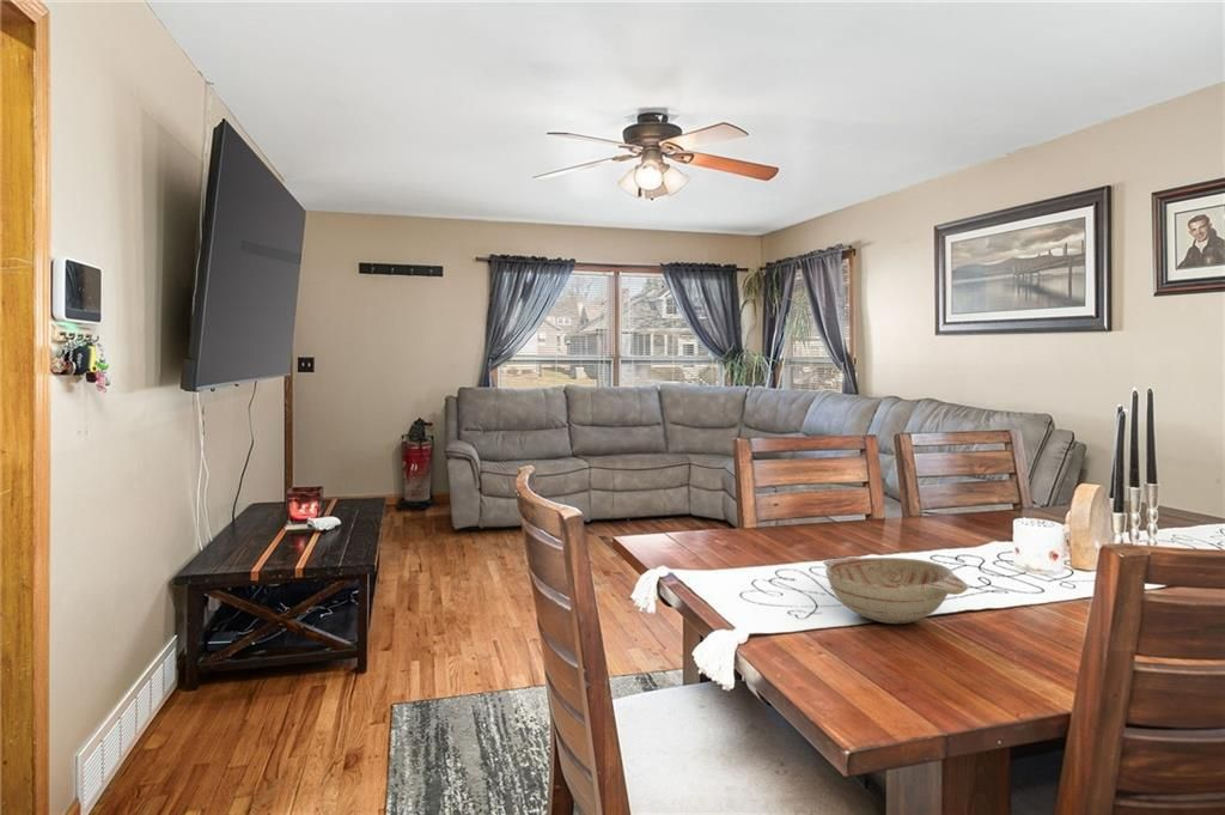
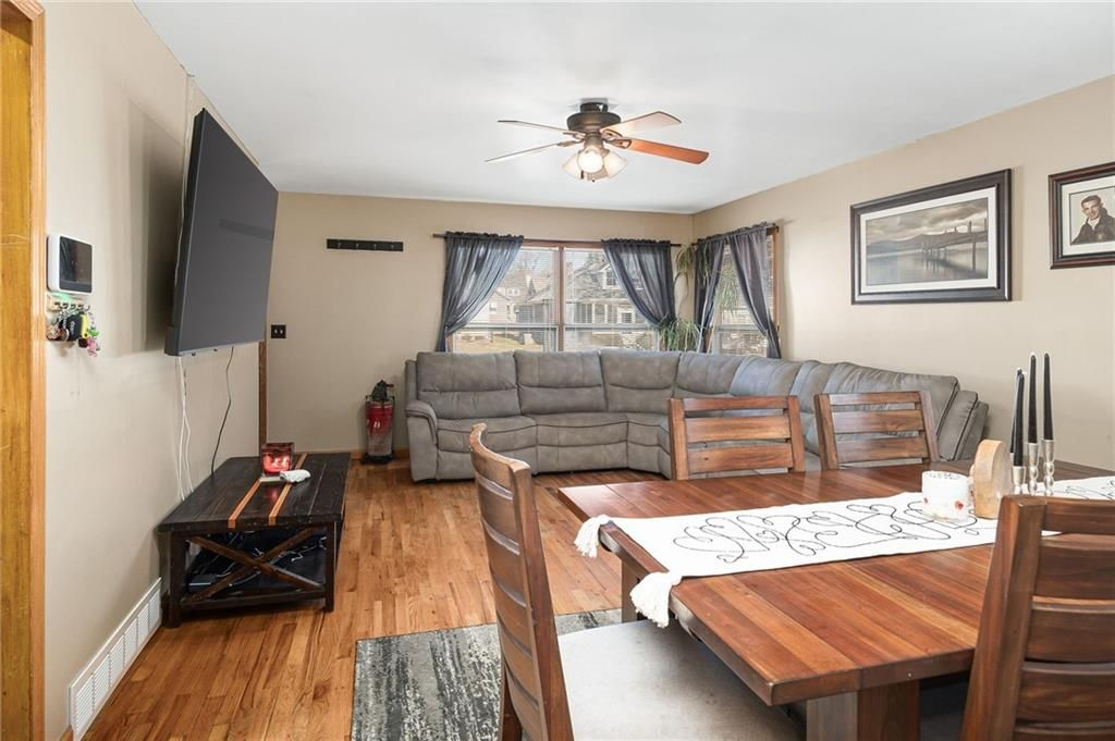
- decorative bowl (886, 591)
